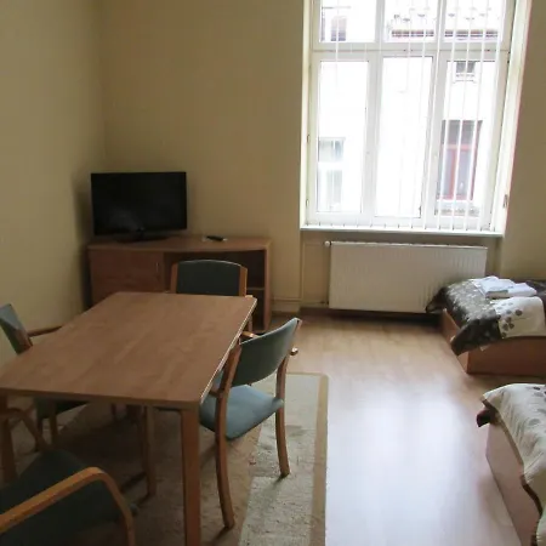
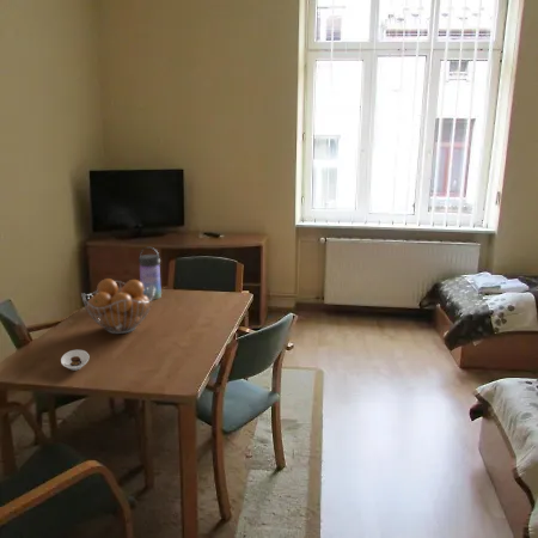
+ fruit basket (120, 304)
+ water bottle (149, 271)
+ saucer (75, 361)
